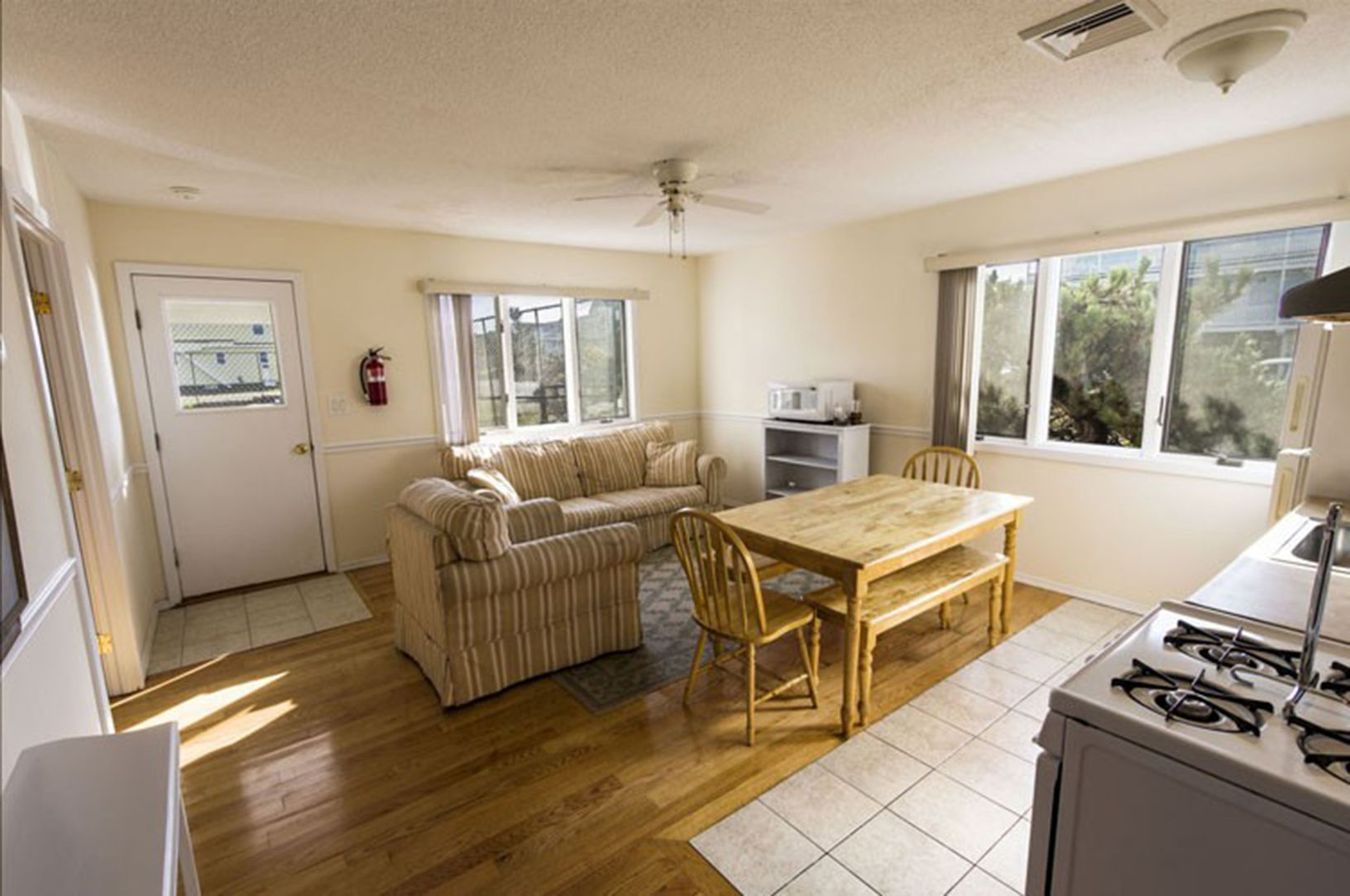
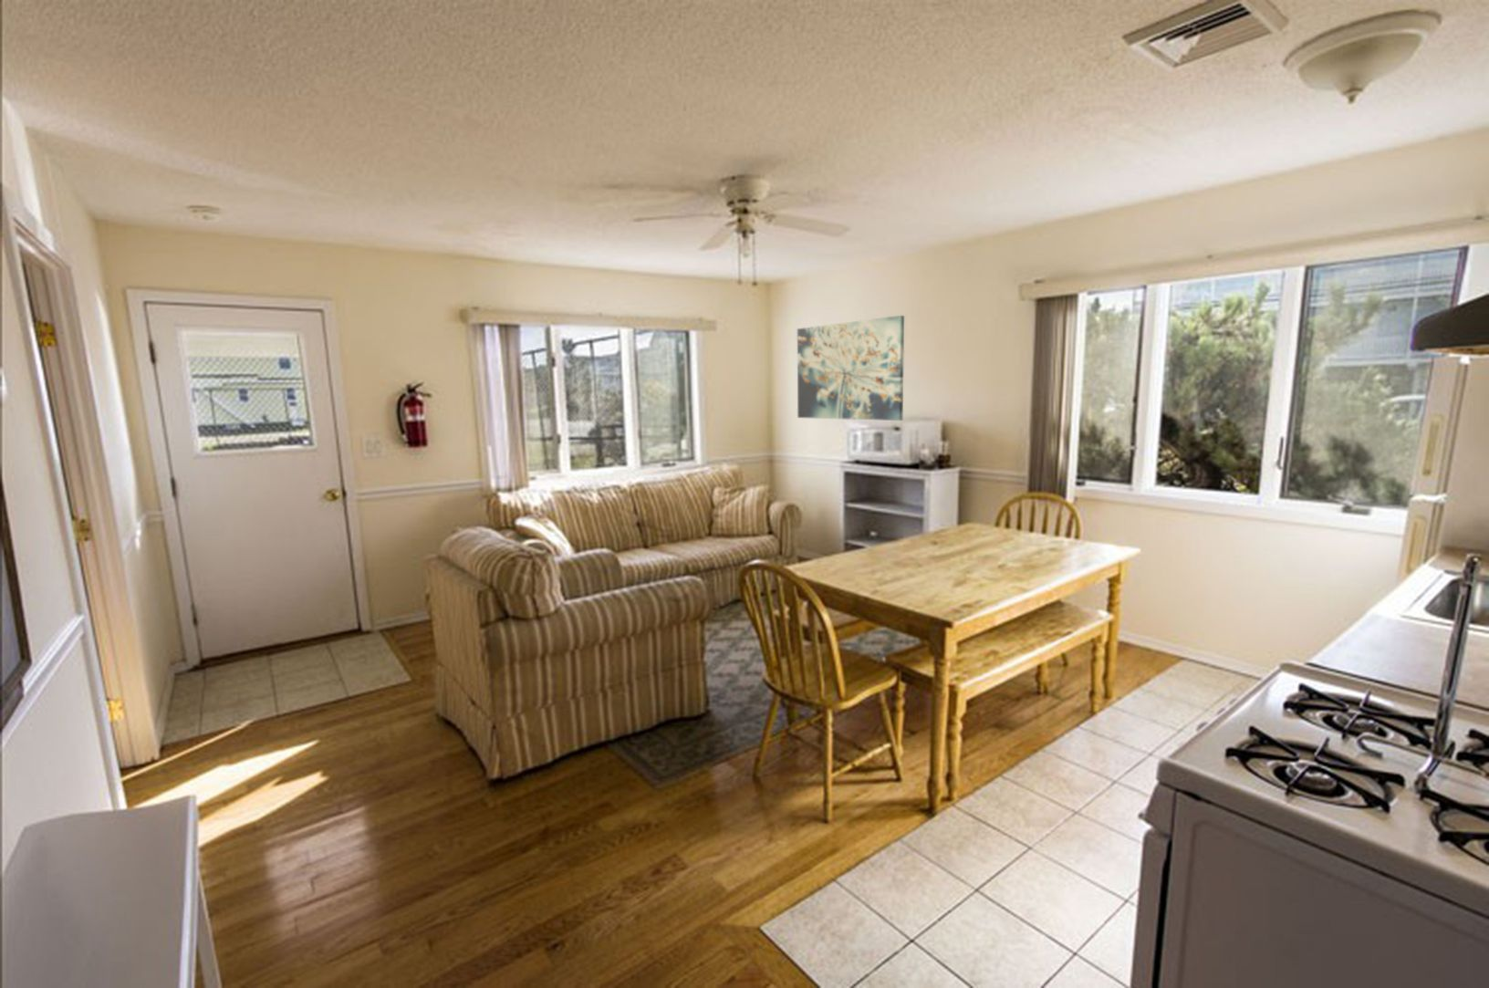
+ wall art (846, 372)
